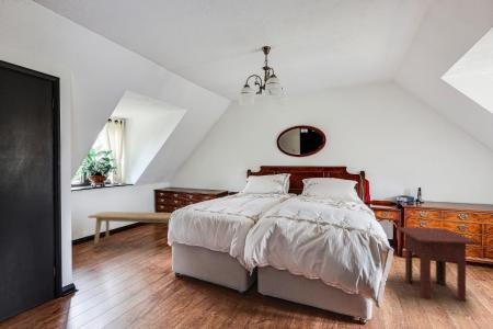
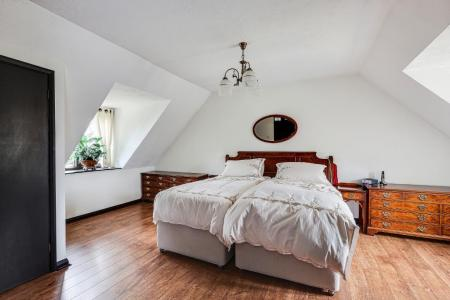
- bench (147, 222)
- side table (435, 260)
